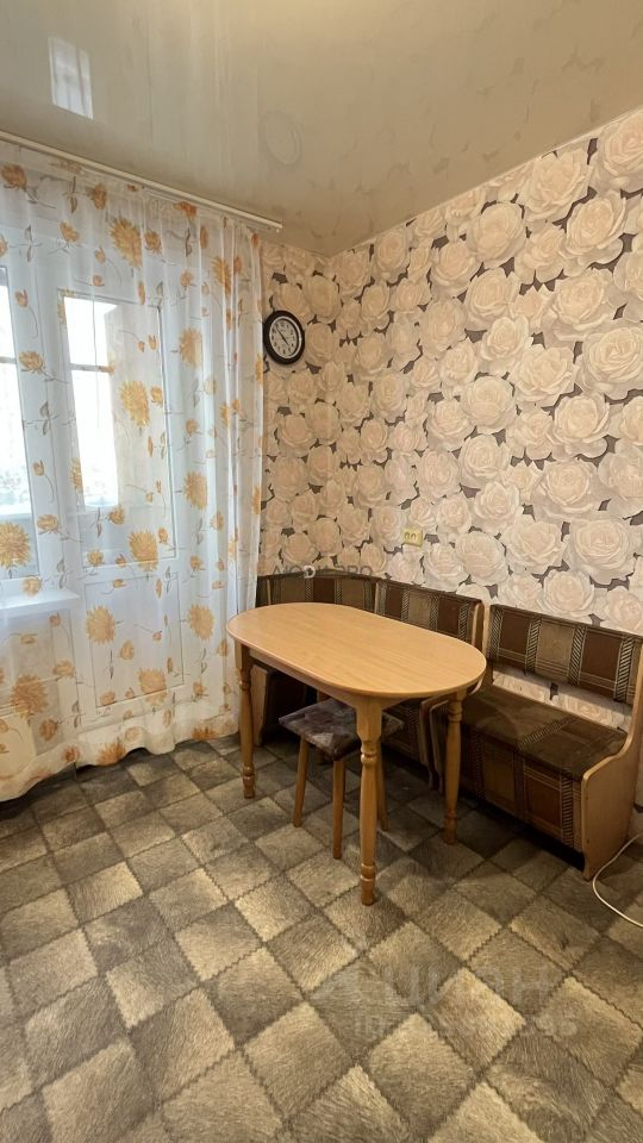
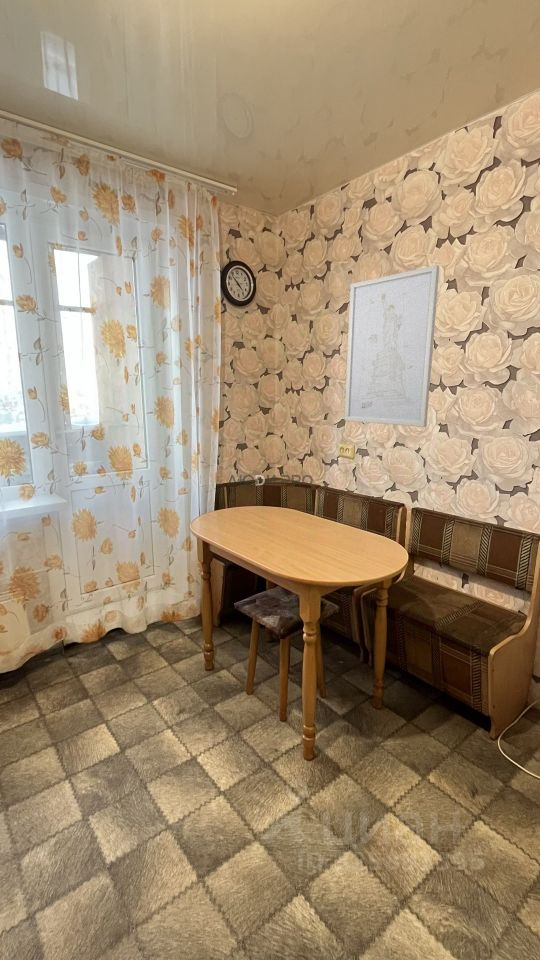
+ wall art (386, 351)
